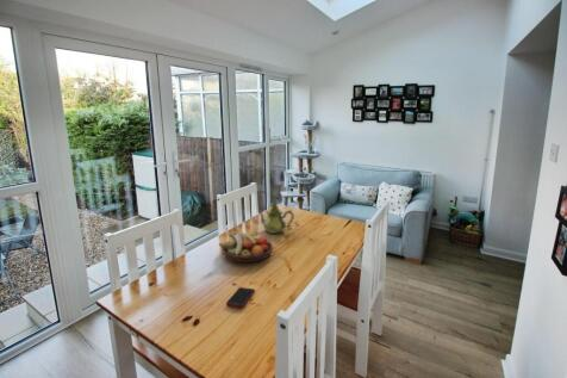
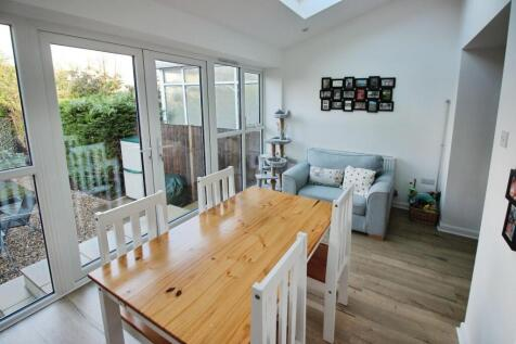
- teapot (275, 213)
- cell phone (241, 297)
- fruit bowl (247, 244)
